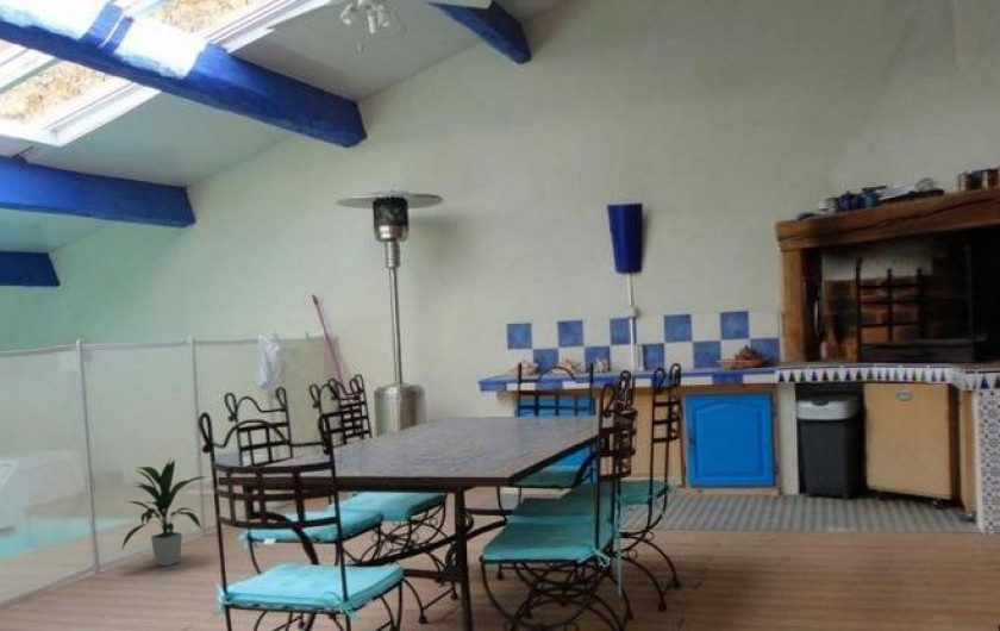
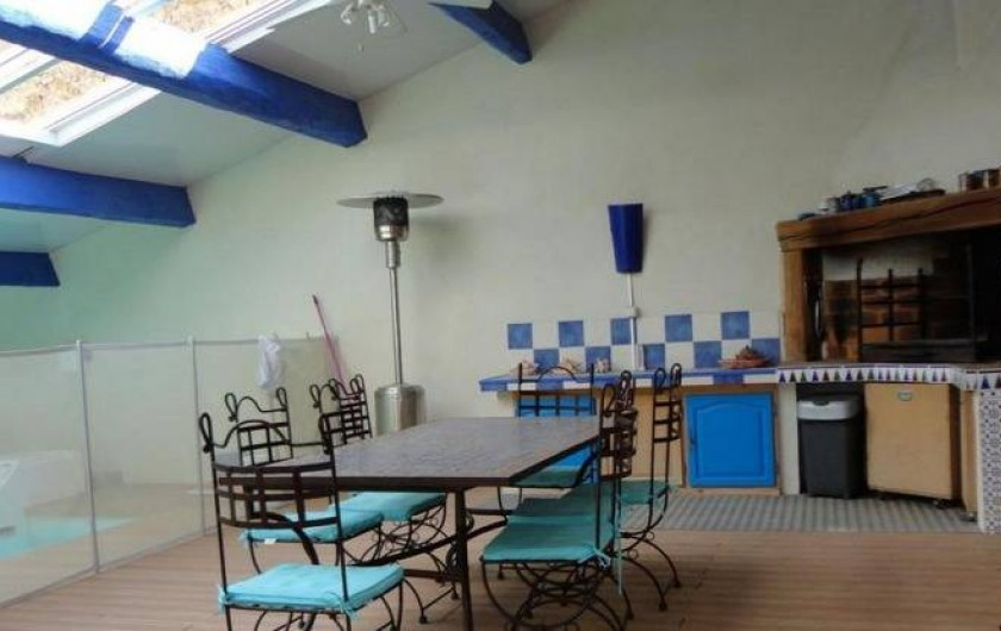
- indoor plant (160, 510)
